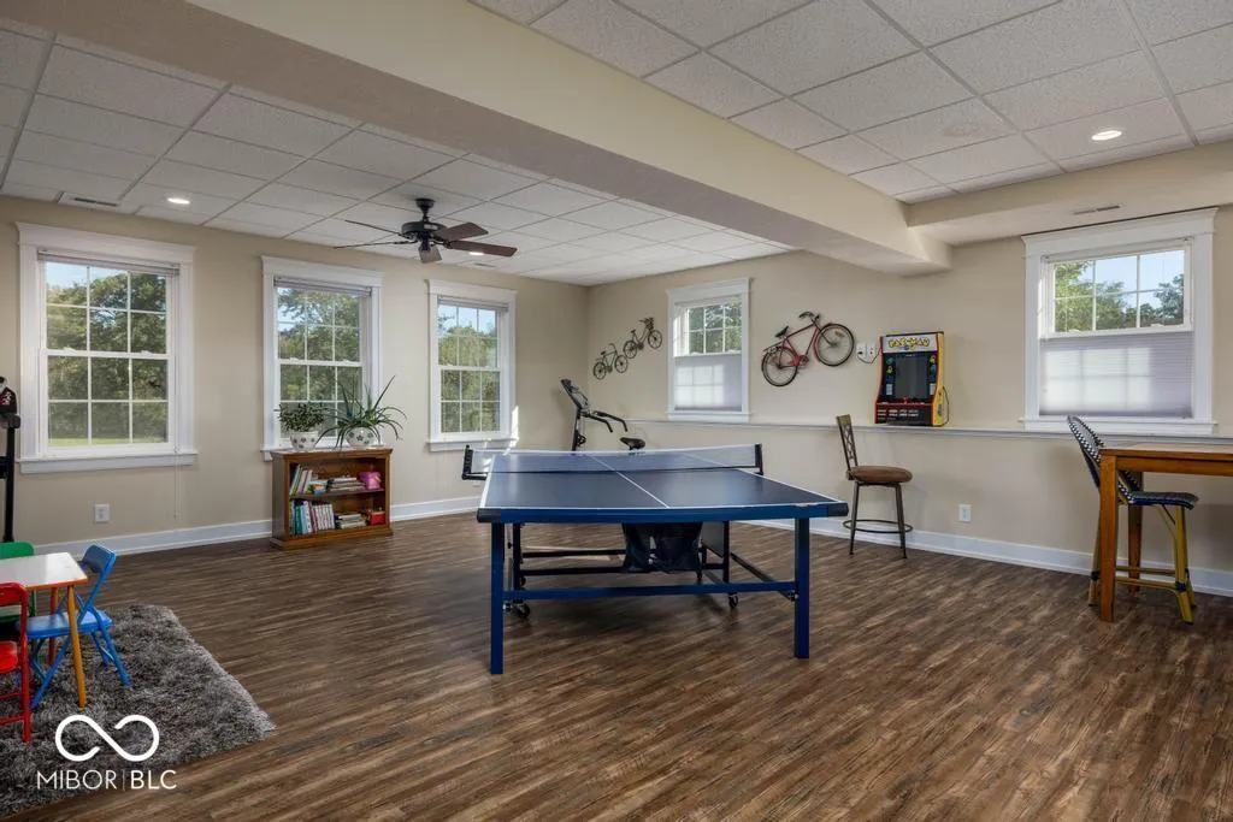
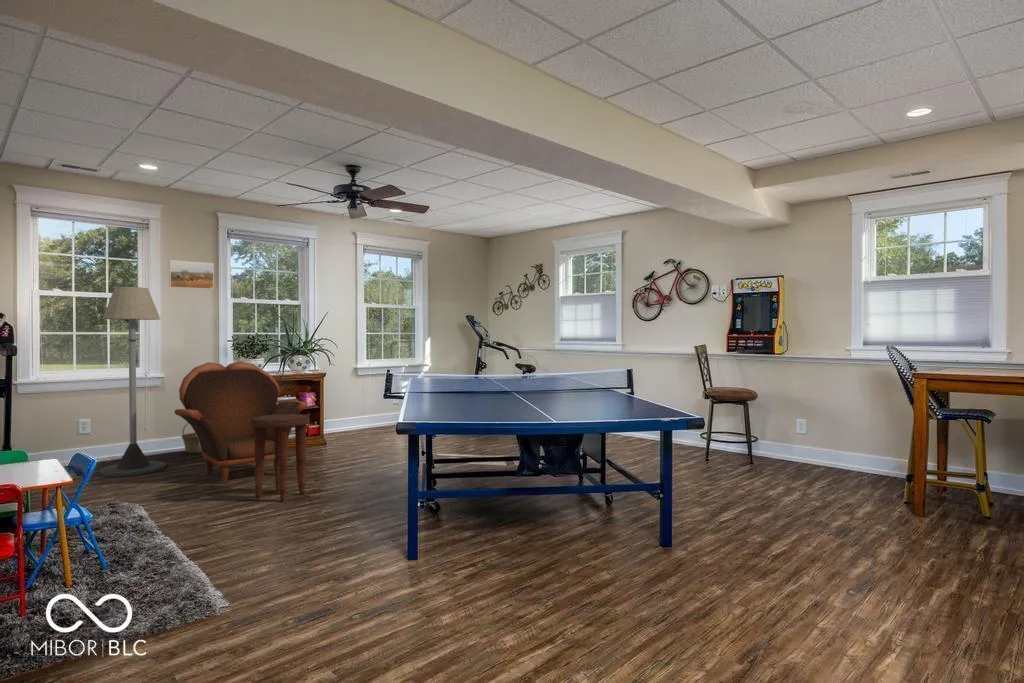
+ side table (280, 456)
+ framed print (192, 274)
+ floor lamp (132, 379)
+ armchair (238, 417)
+ basket (197, 436)
